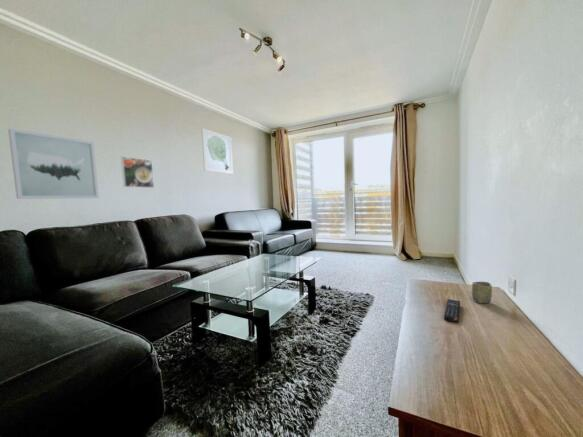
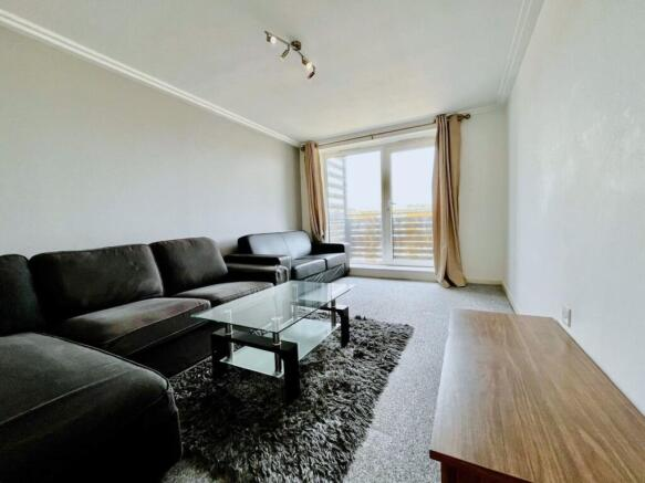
- cup (481, 292)
- wall art (58, 167)
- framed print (138, 173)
- wall art (218, 153)
- remote control (452, 310)
